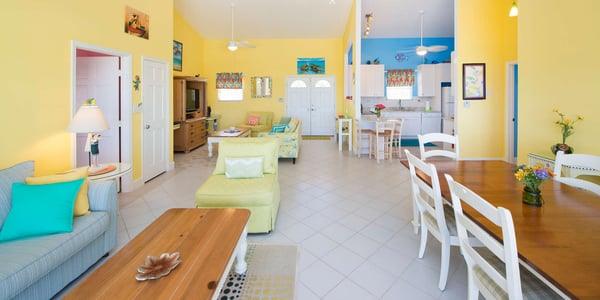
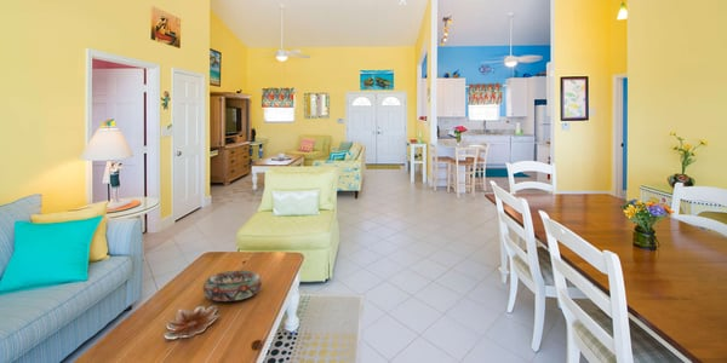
+ decorative bowl (233, 284)
